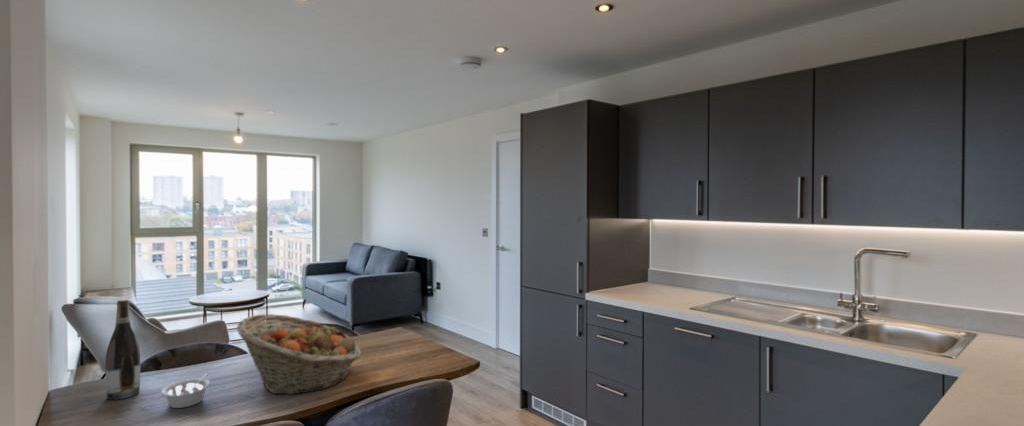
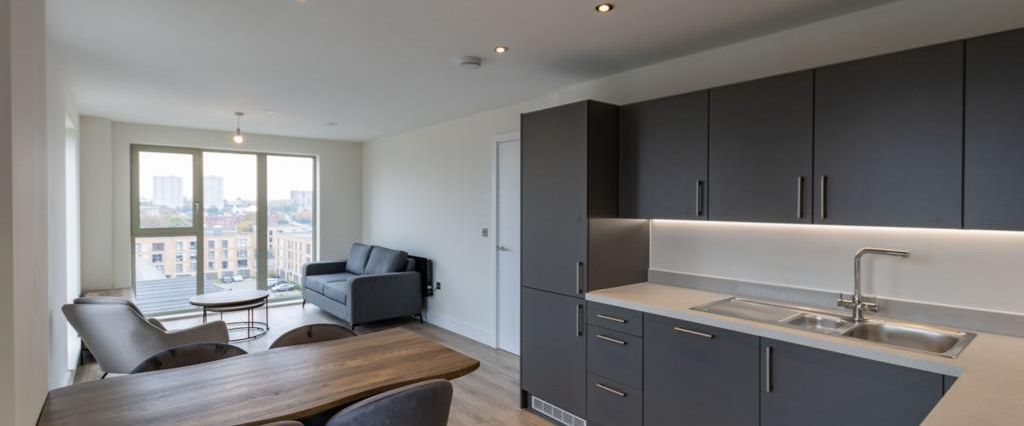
- legume (186, 392)
- wine bottle (123, 347)
- fruit basket (301, 347)
